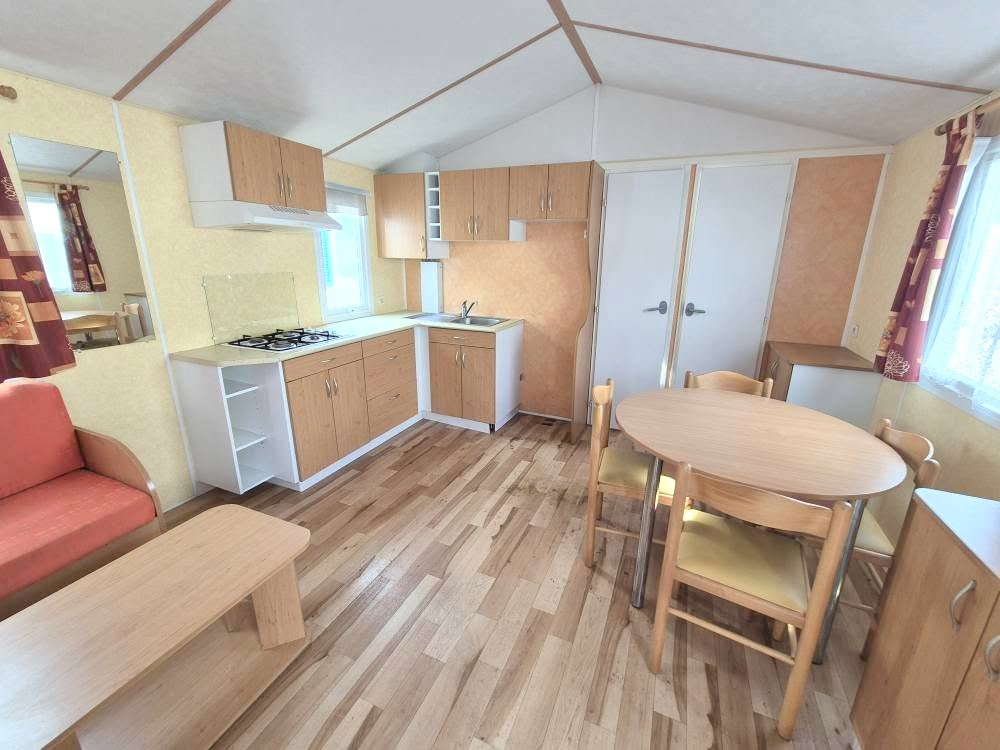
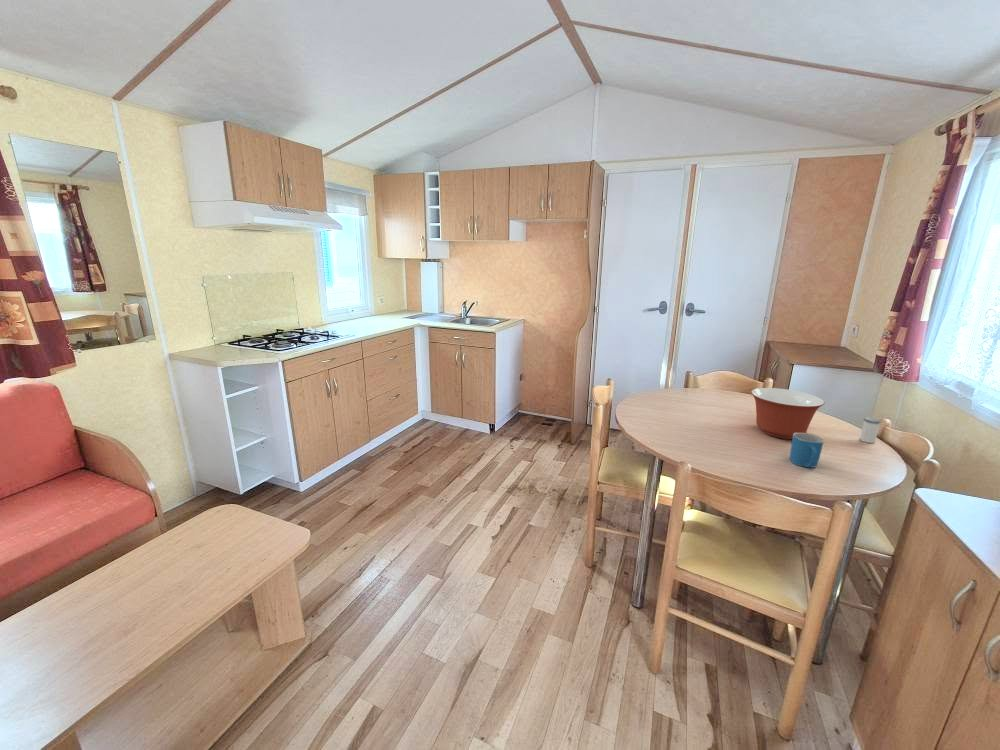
+ mixing bowl (783, 414)
+ salt shaker (870, 430)
+ mug (807, 452)
